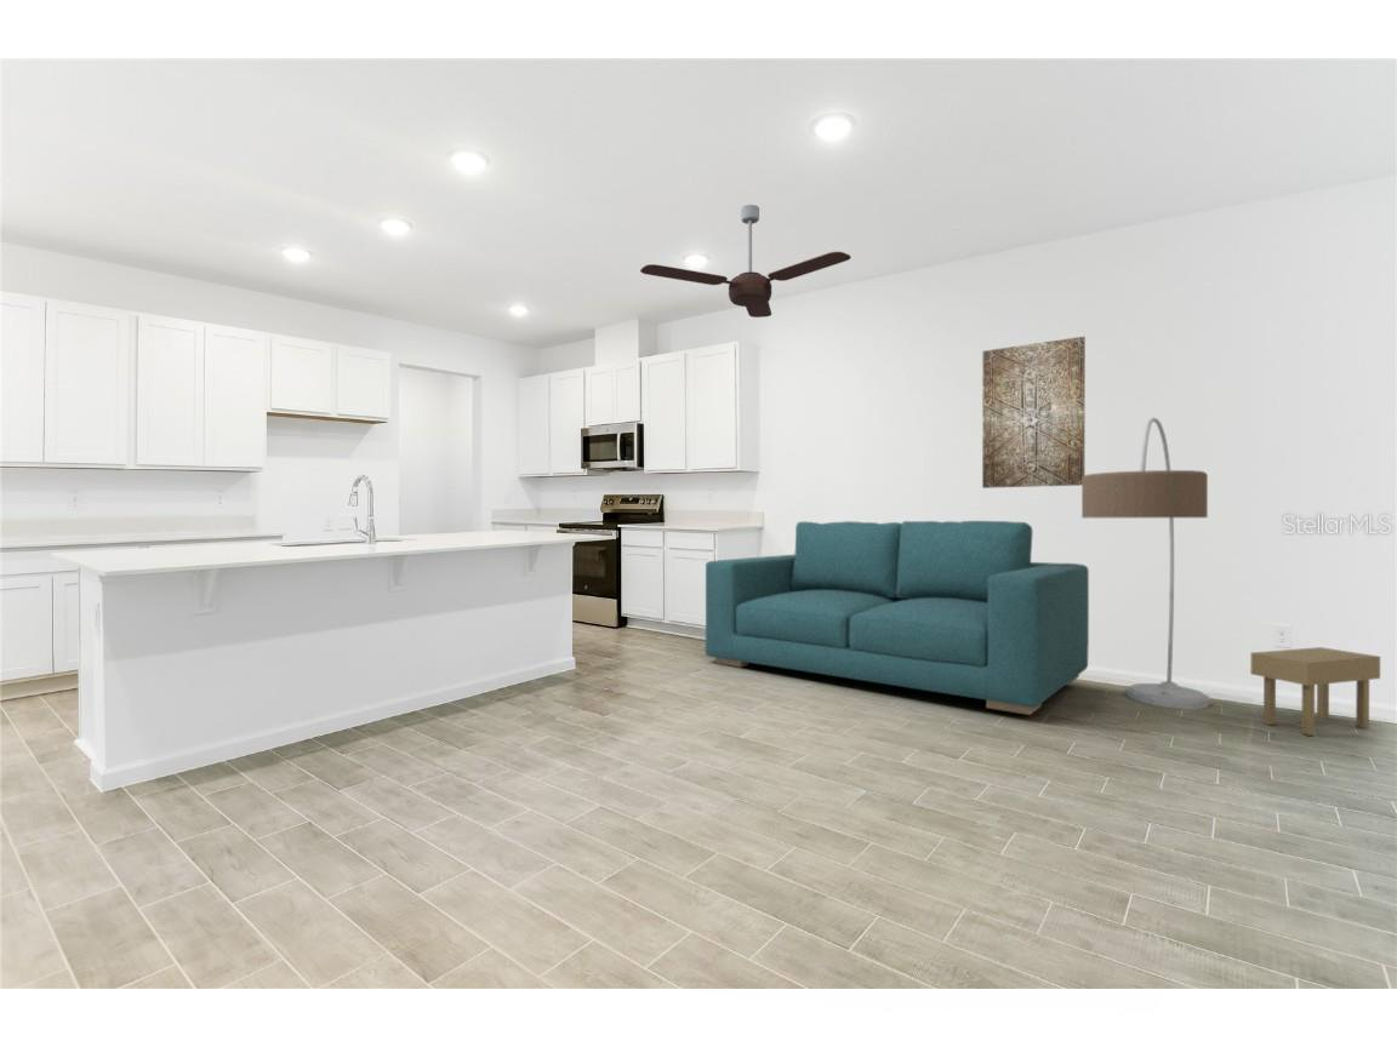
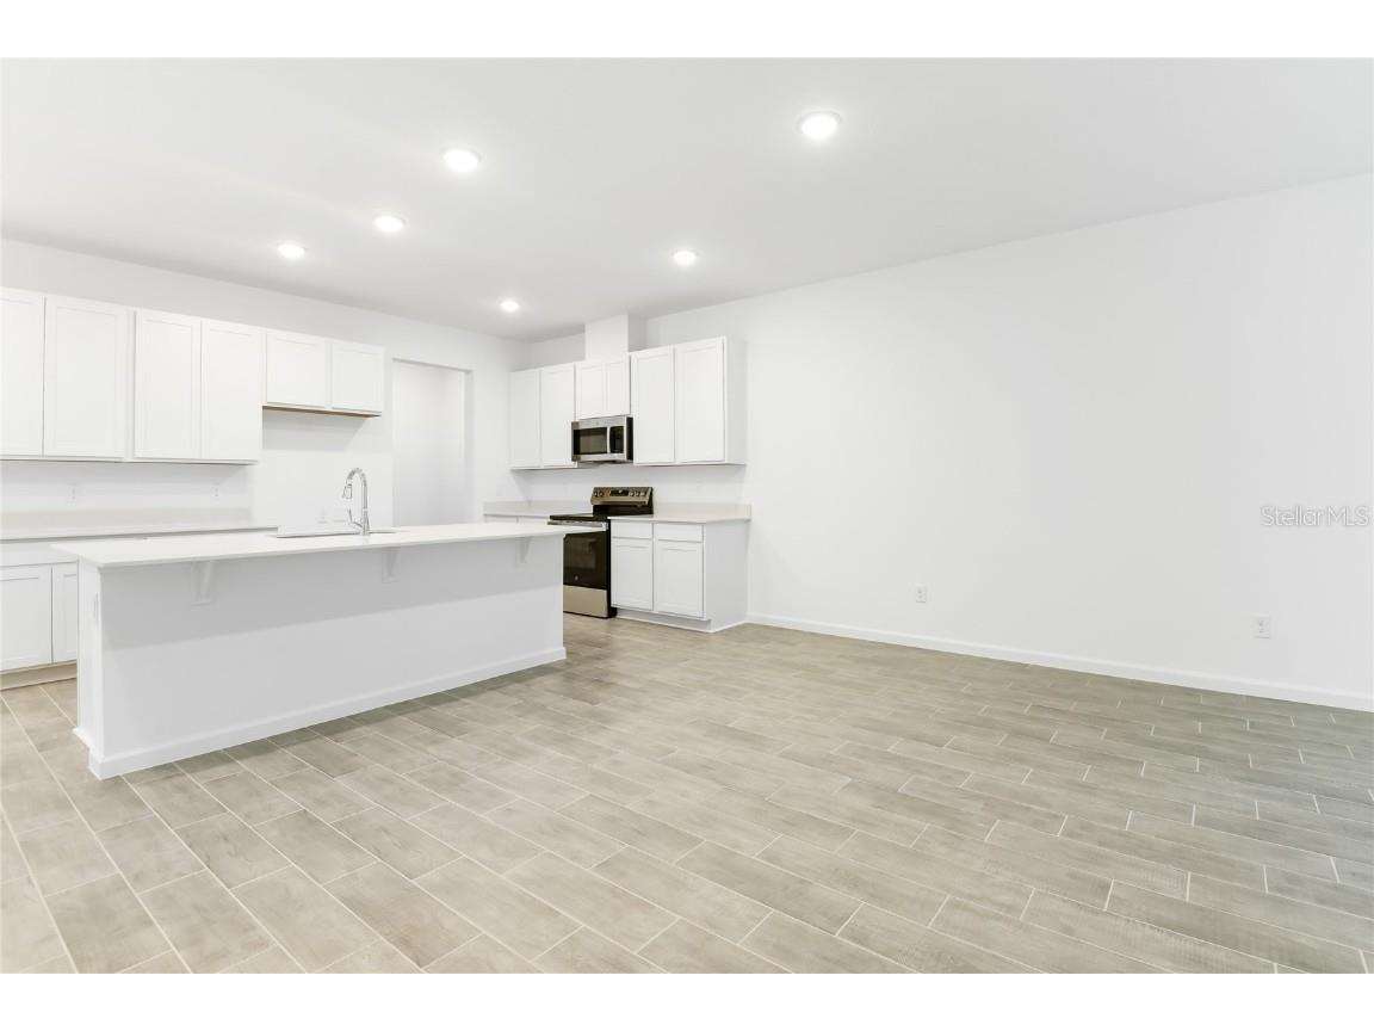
- wall art (1031, 414)
- ceiling fan (748, 261)
- floor lamp (1170, 568)
- side table (1313, 690)
- sofa (888, 595)
